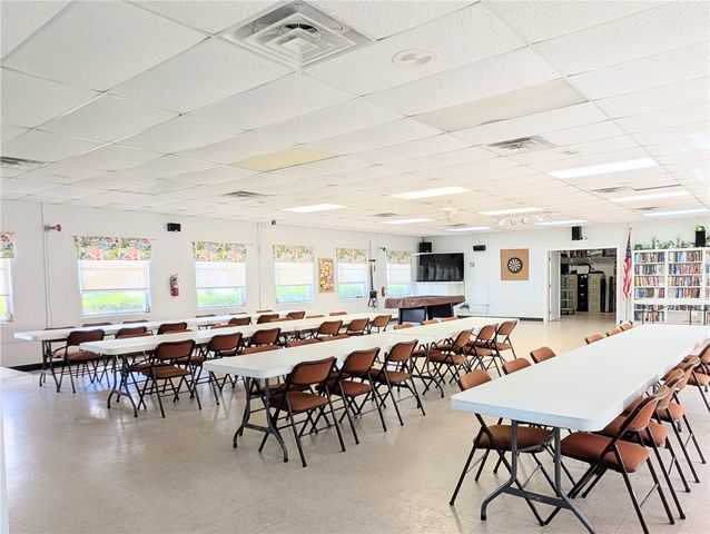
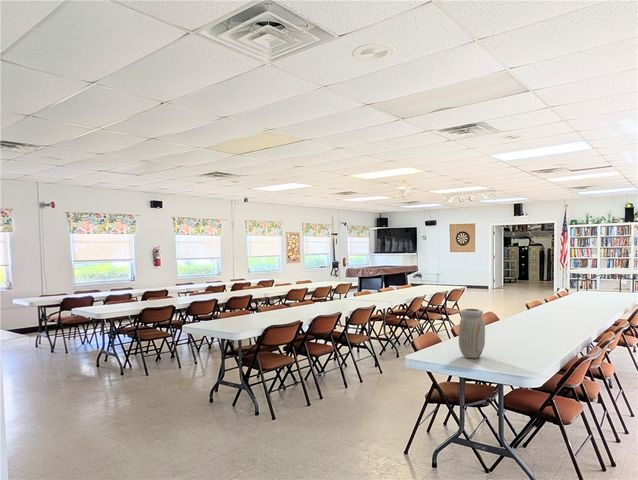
+ vase (471, 333)
